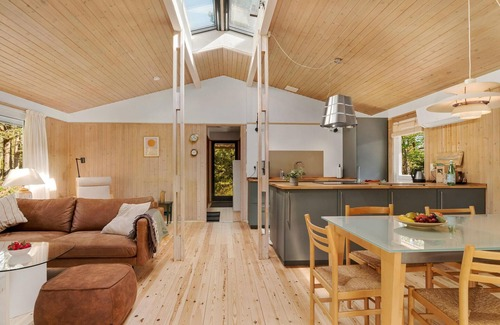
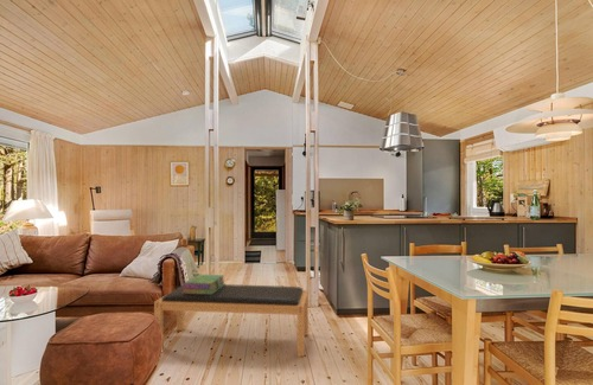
+ stack of books (204, 283)
+ bench (235, 312)
